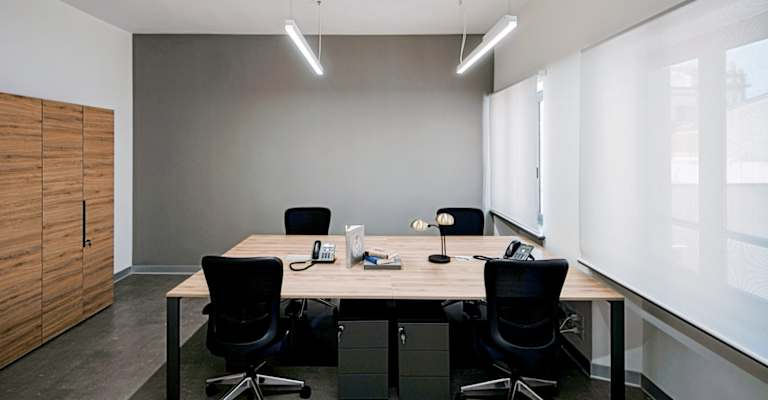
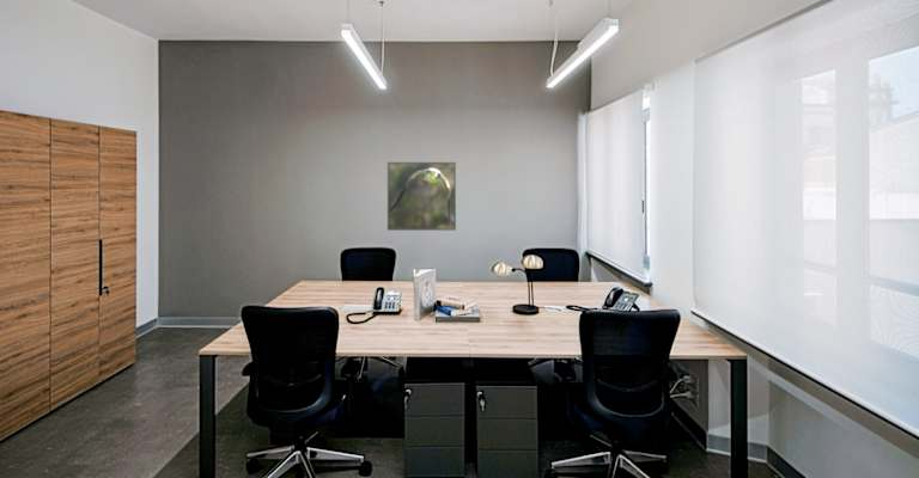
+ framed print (421, 196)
